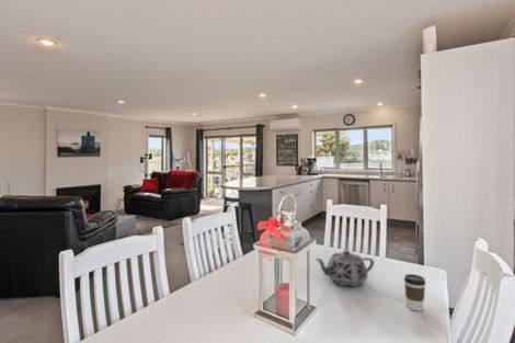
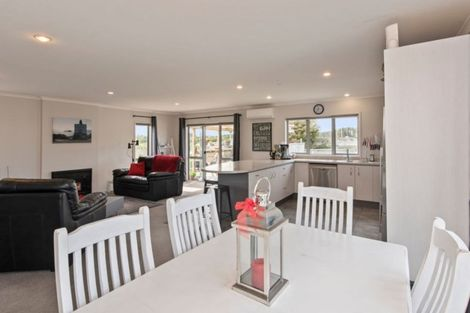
- teapot (344, 265)
- coffee cup (414, 291)
